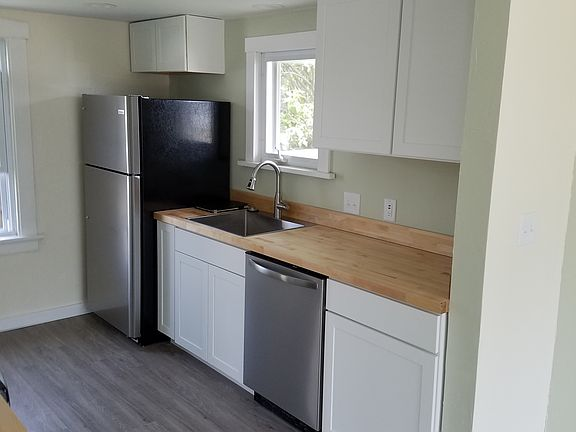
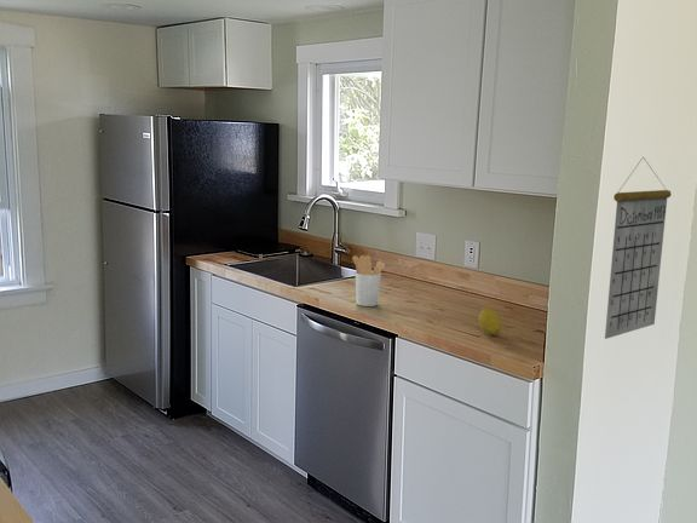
+ fruit (490, 321)
+ utensil holder (365, 278)
+ calendar (638, 246)
